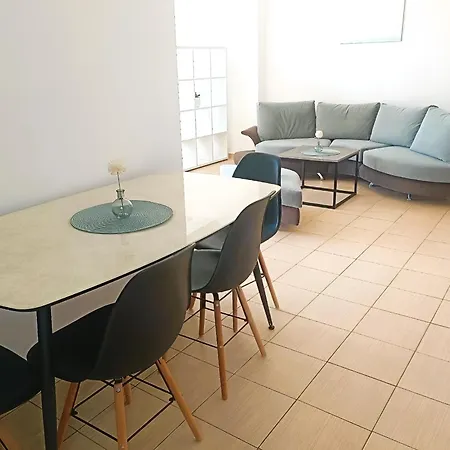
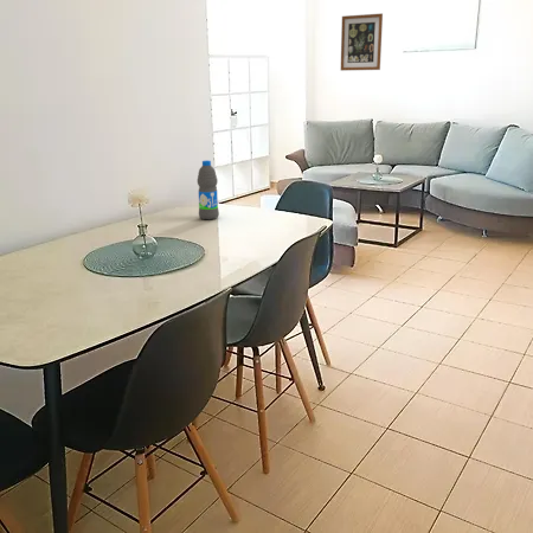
+ wall art (360, 43)
+ water bottle (207, 190)
